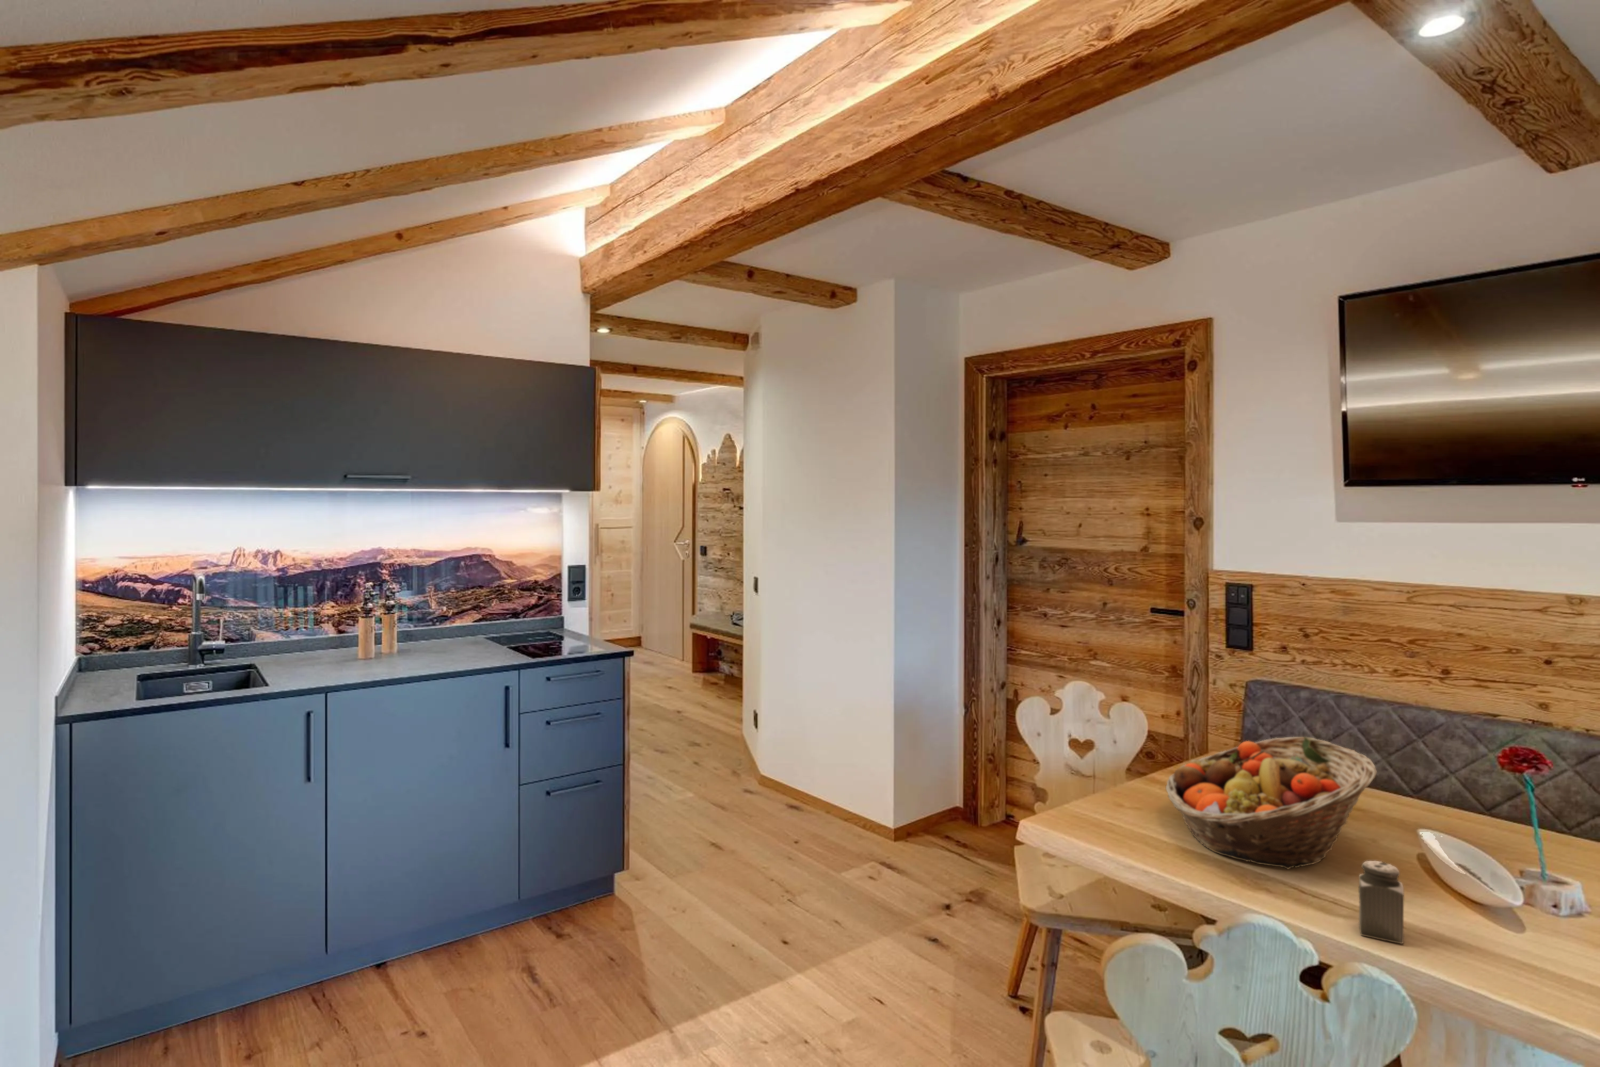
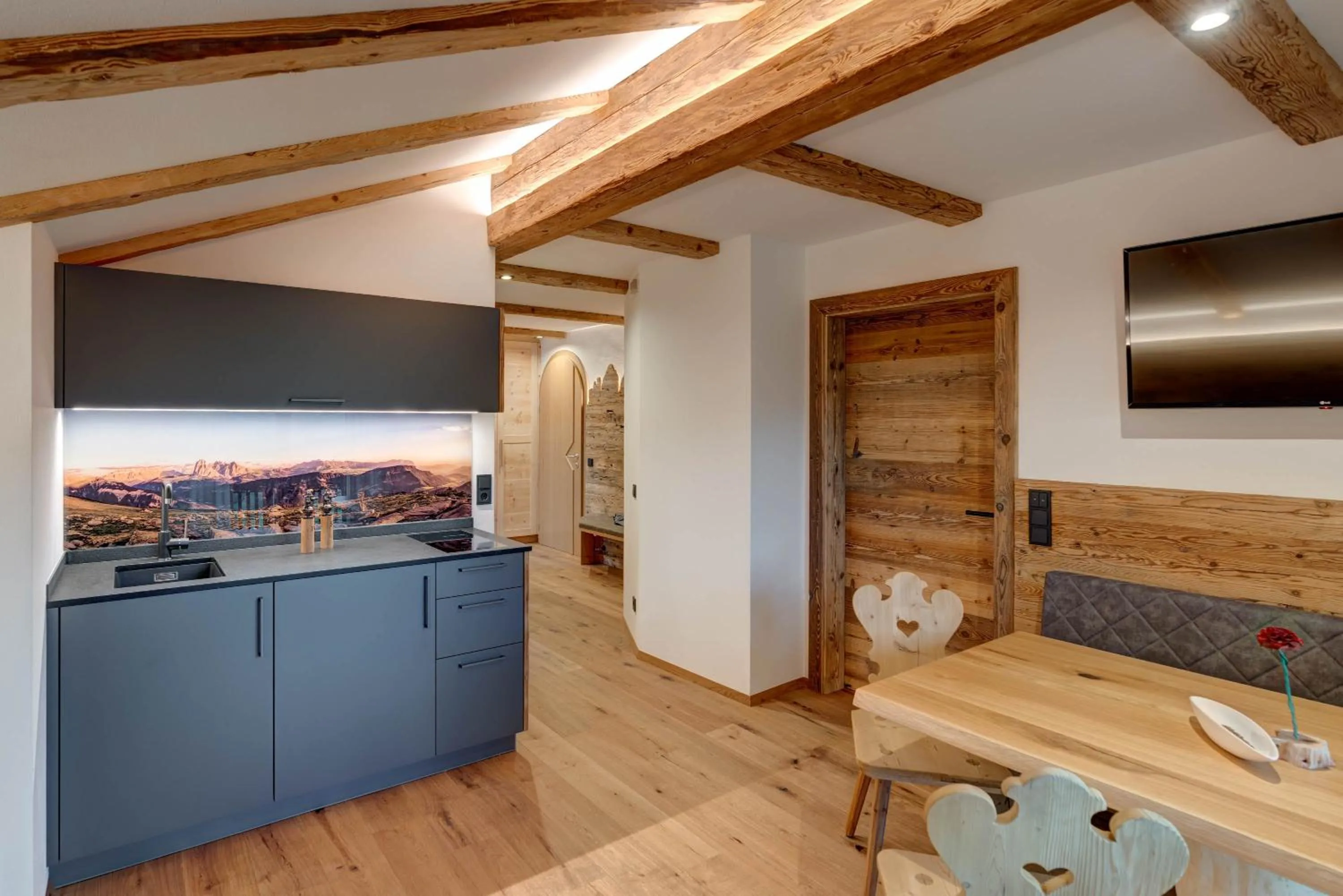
- fruit basket (1264, 793)
- salt shaker (1381, 898)
